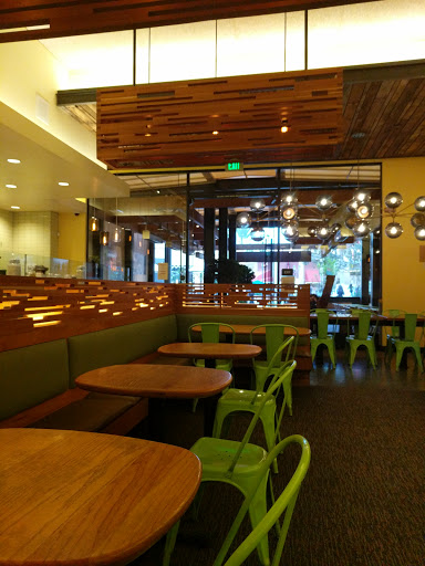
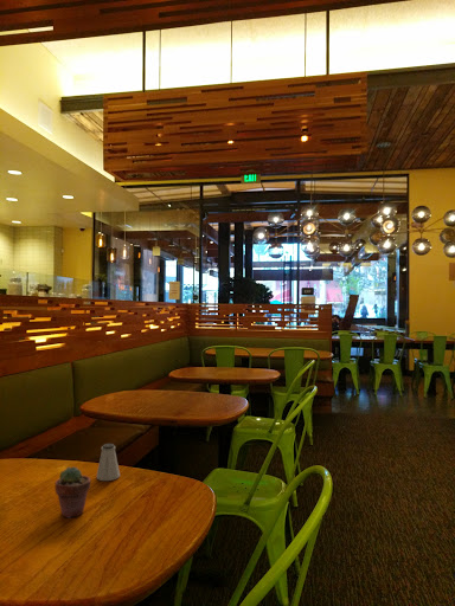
+ saltshaker (108, 460)
+ potted succulent (72, 489)
